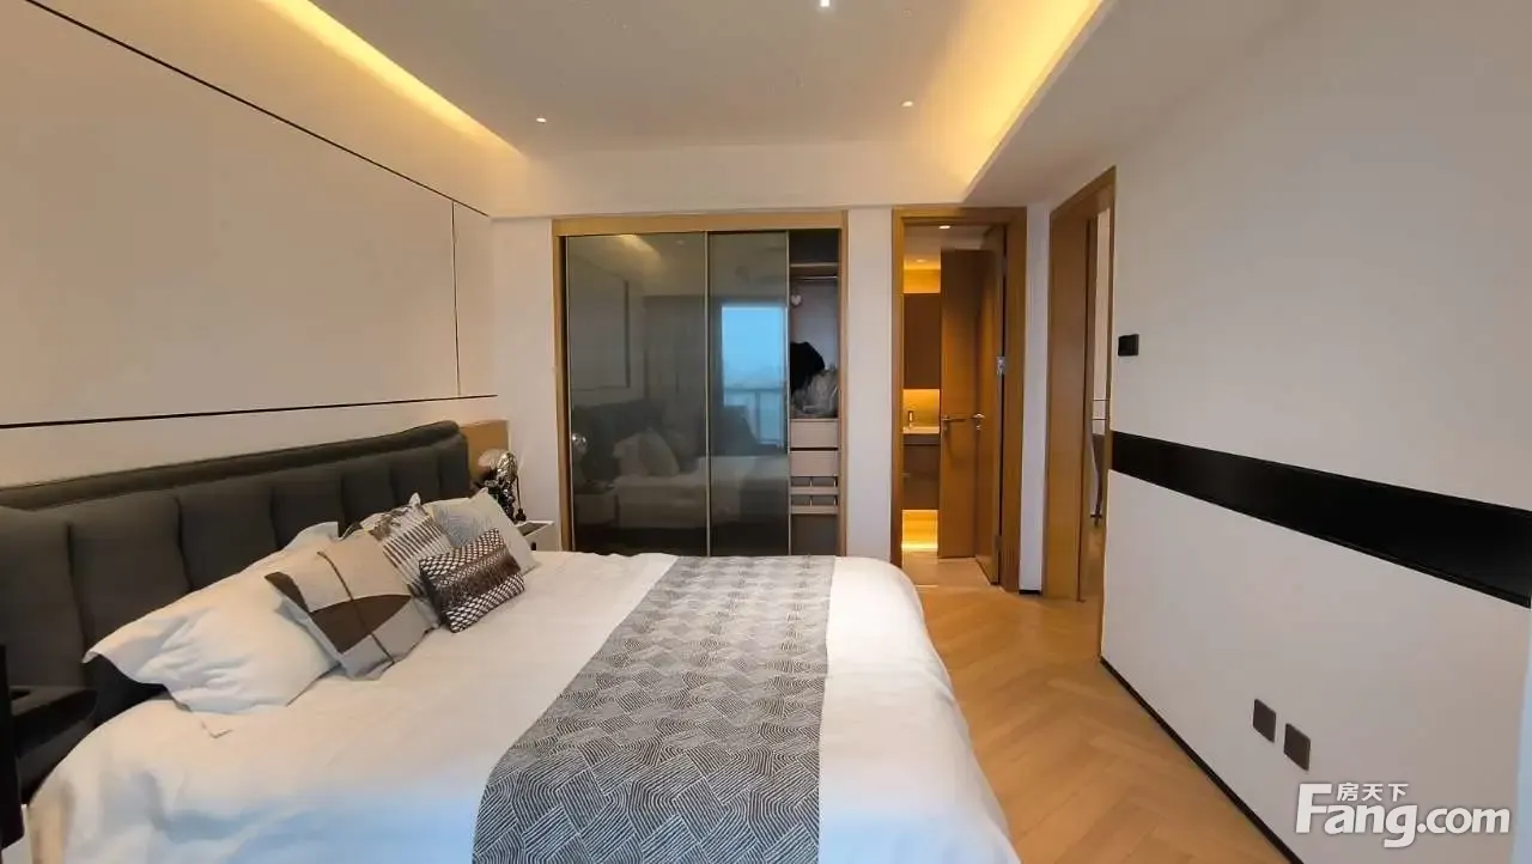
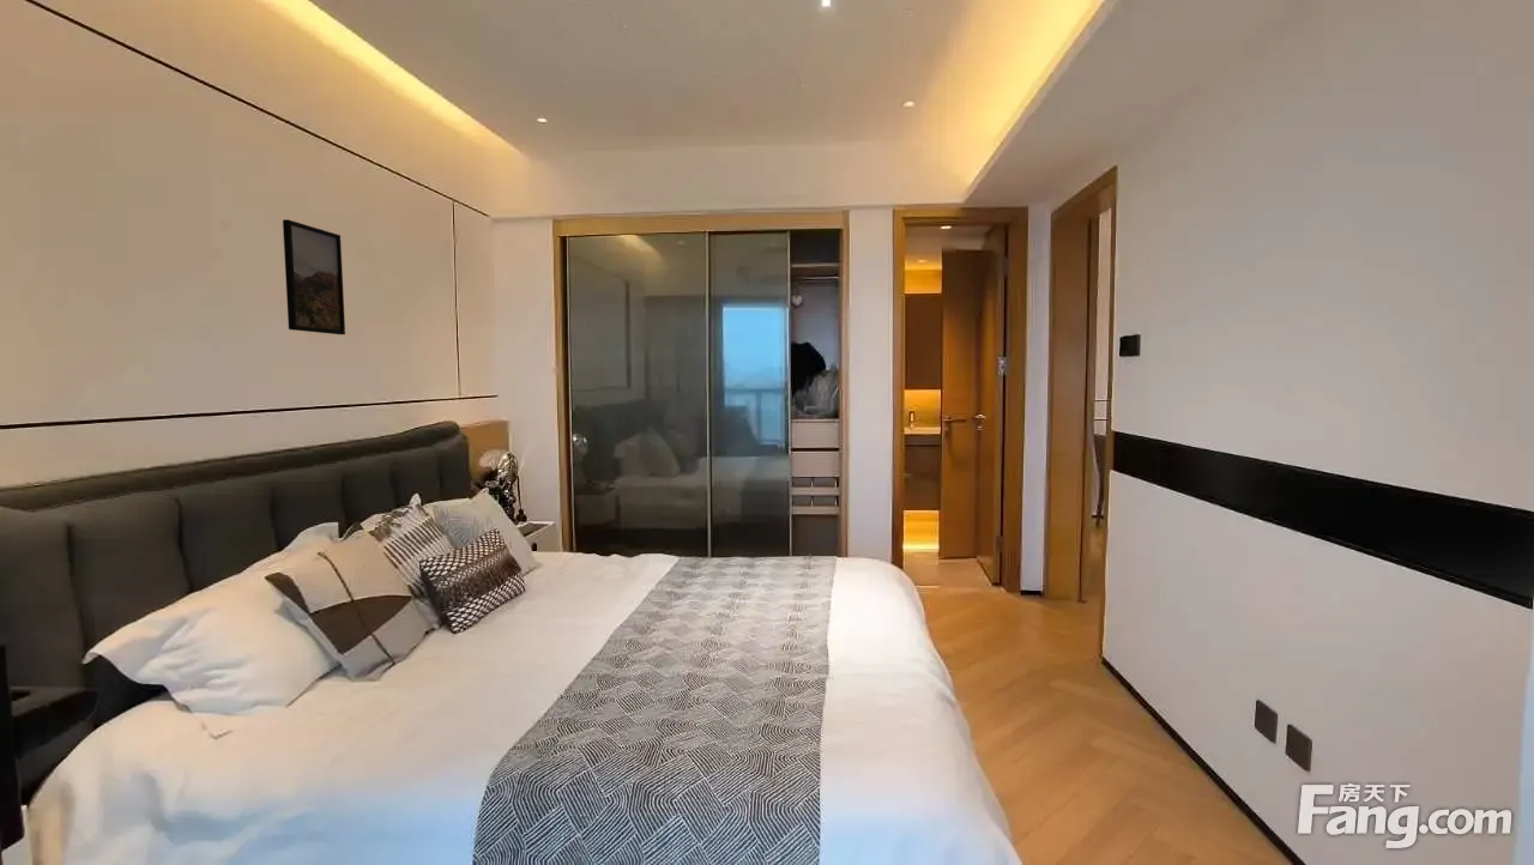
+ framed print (315, 279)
